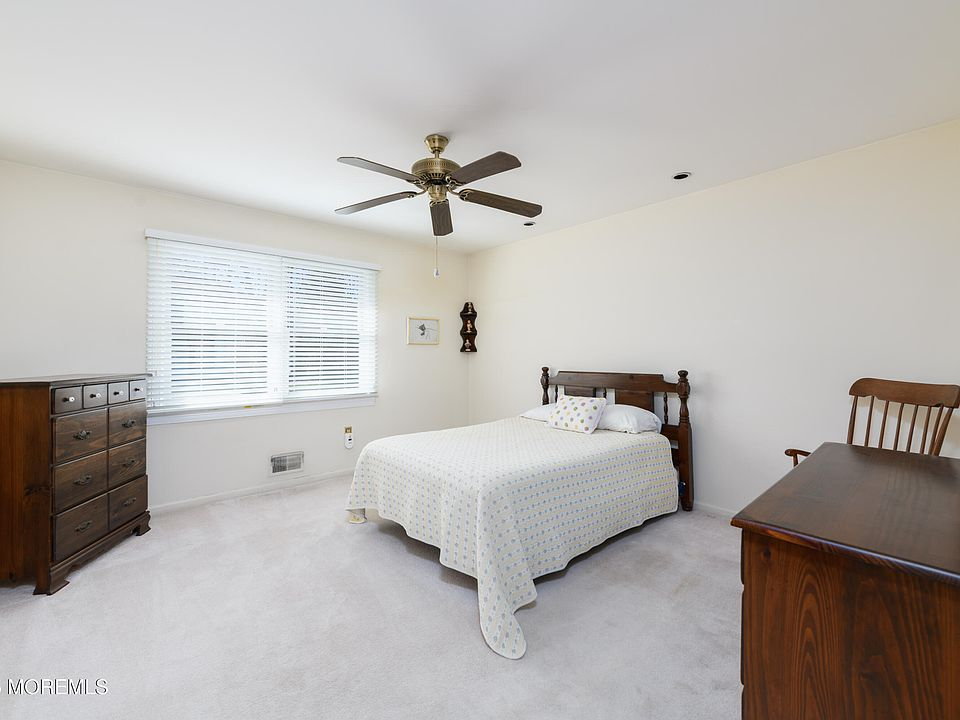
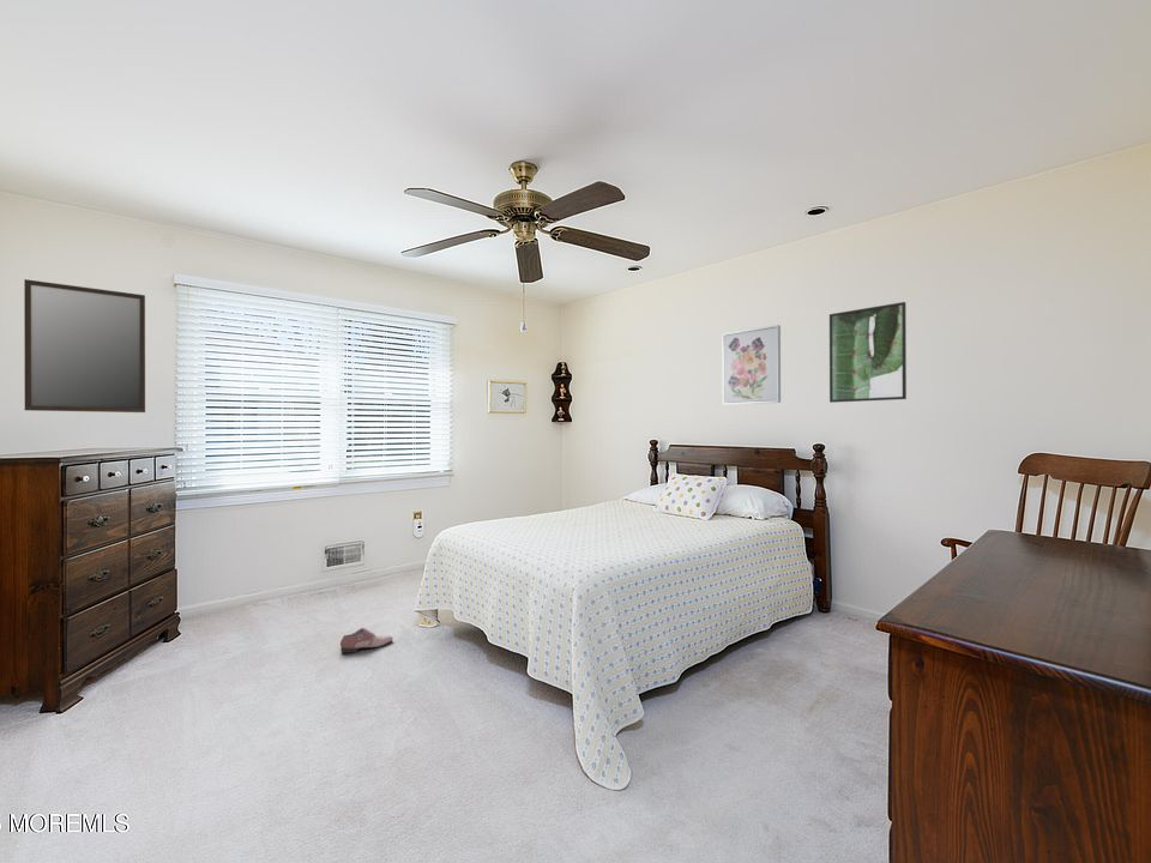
+ wall art (749, 367)
+ shoe (367, 636)
+ home mirror (88, 349)
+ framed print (866, 354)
